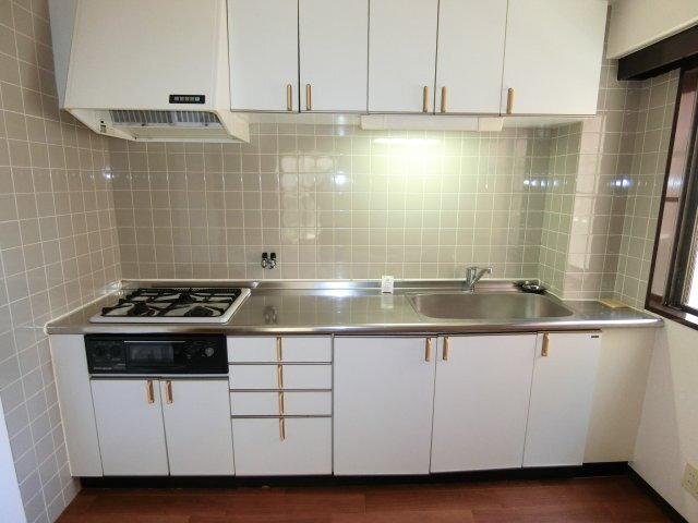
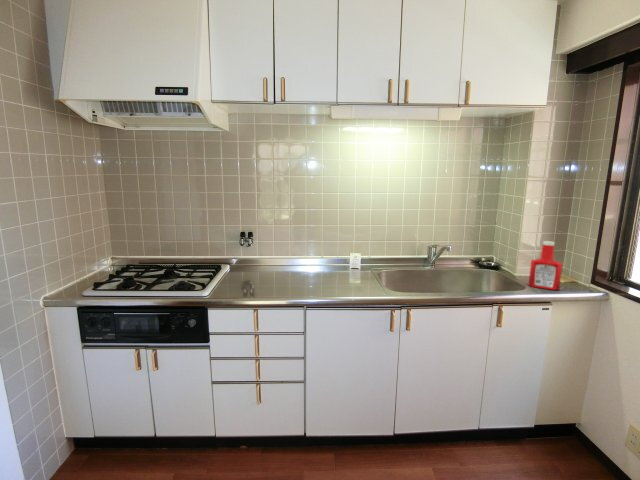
+ soap bottle (546, 264)
